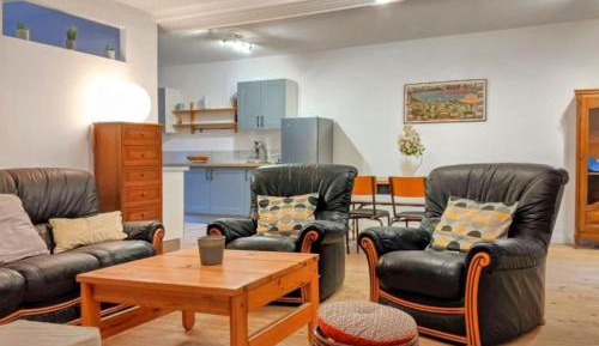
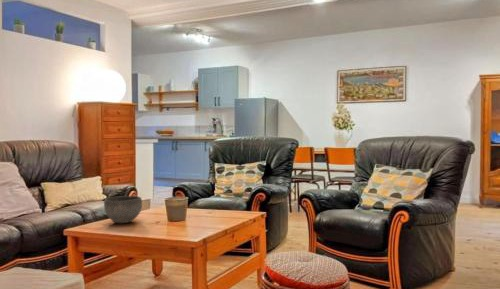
+ bowl (123, 210)
